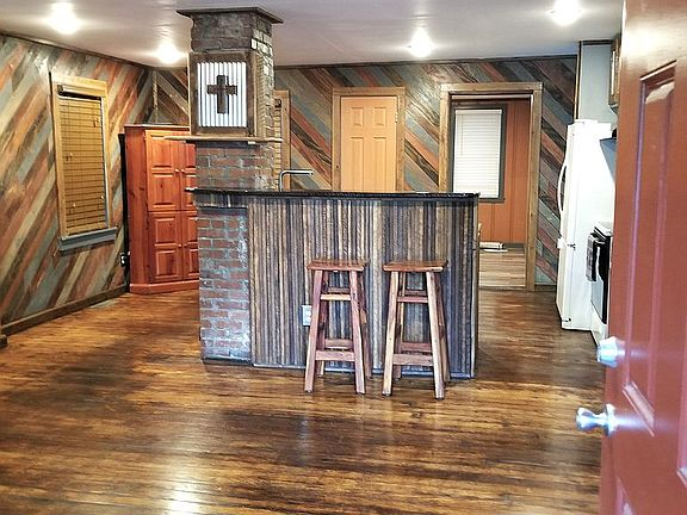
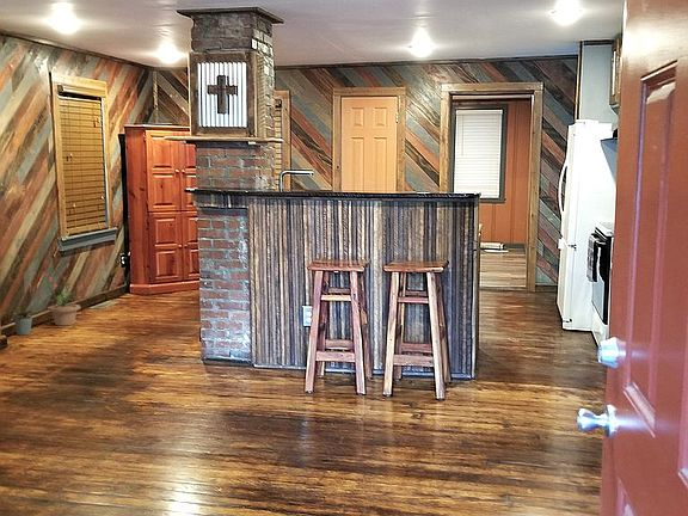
+ potted plant (61, 300)
+ potted plant (25, 318)
